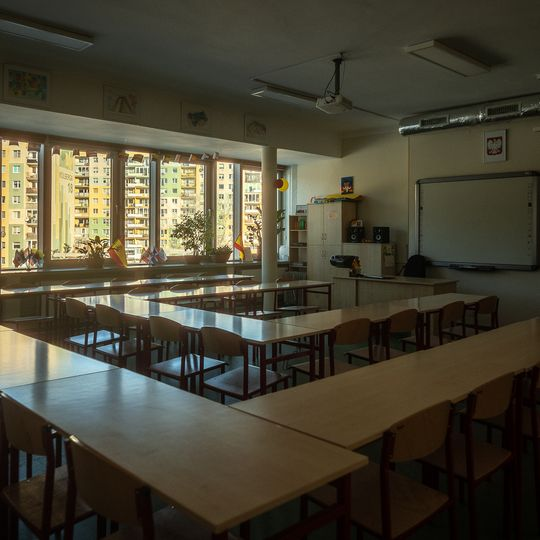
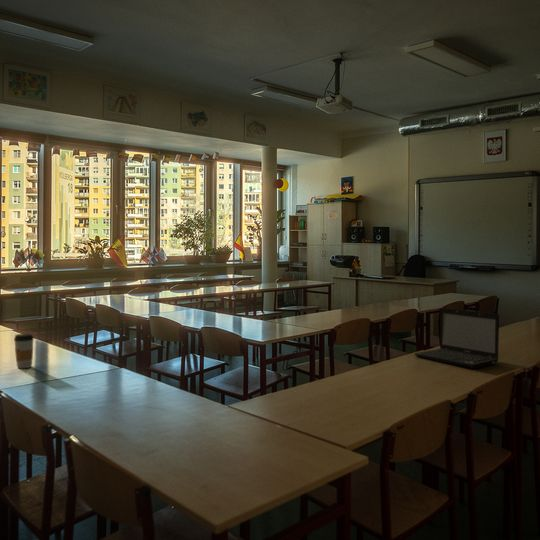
+ laptop (455, 336)
+ coffee cup (24, 350)
